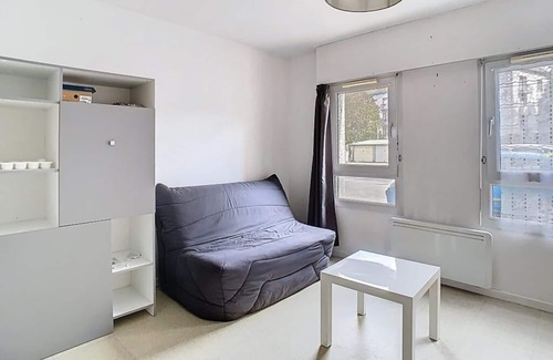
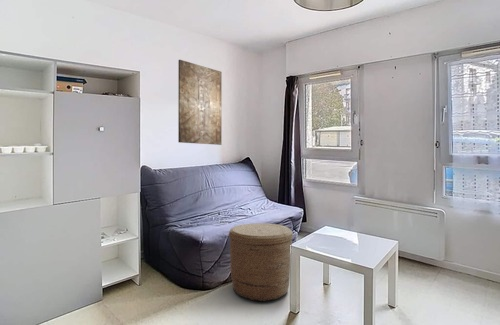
+ basket (260, 258)
+ wall art (201, 104)
